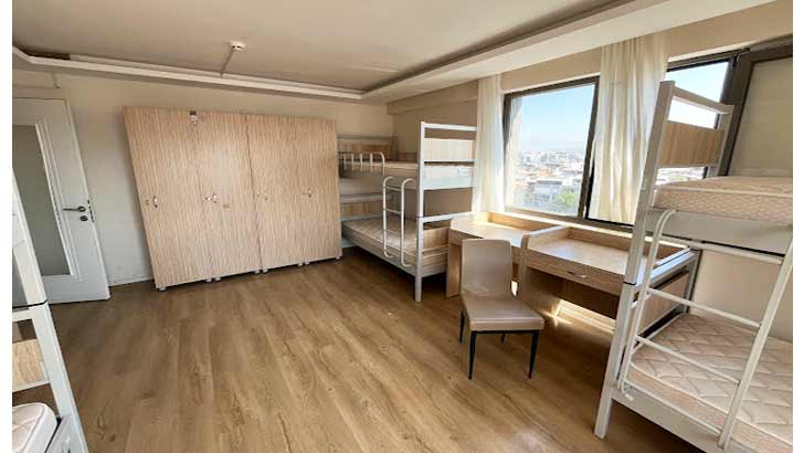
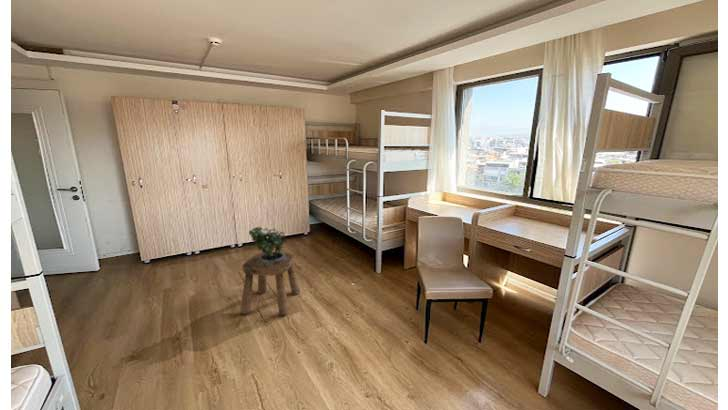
+ stool (276, 281)
+ potted plant (268, 242)
